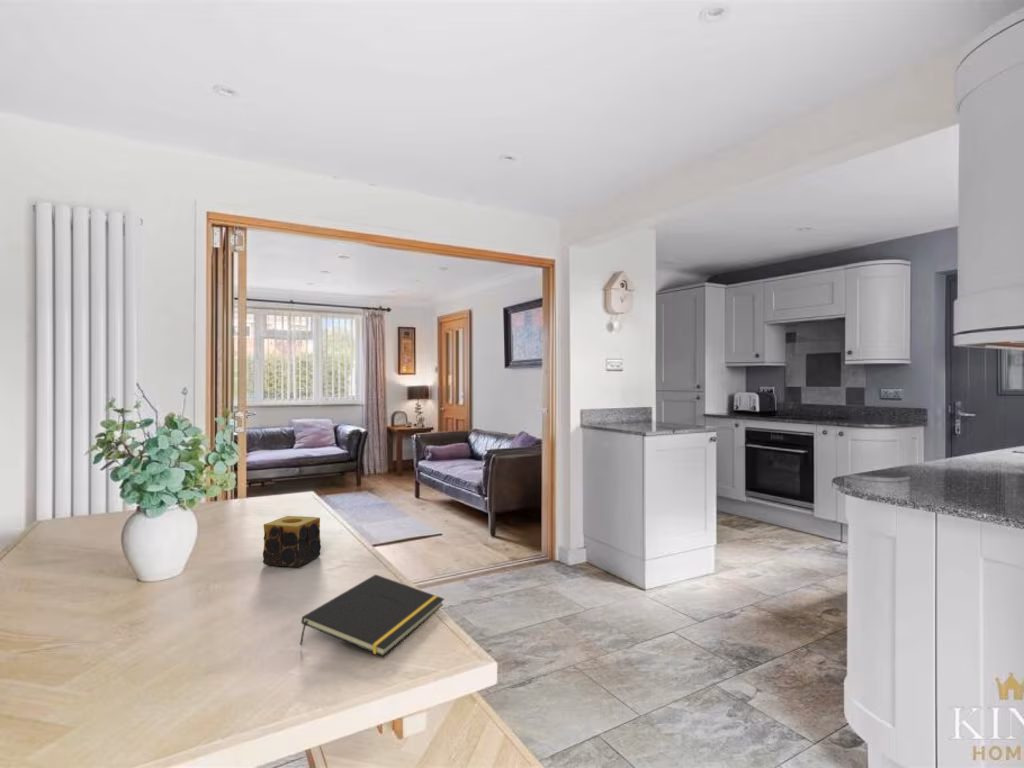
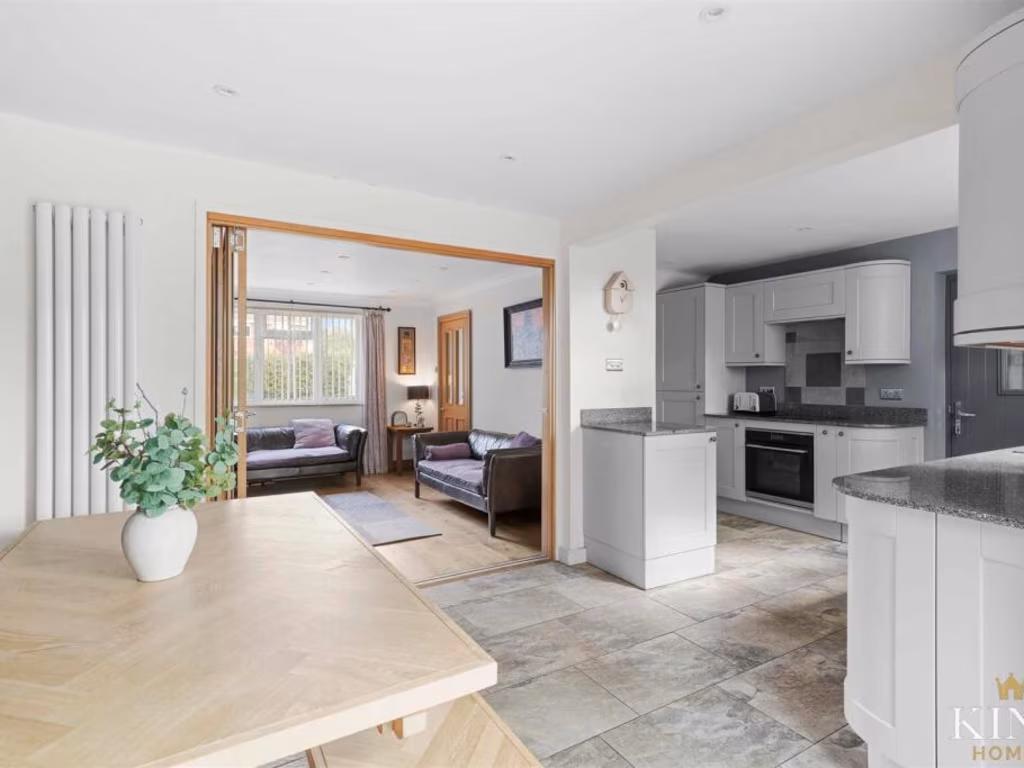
- candle (292, 540)
- notepad (378, 610)
